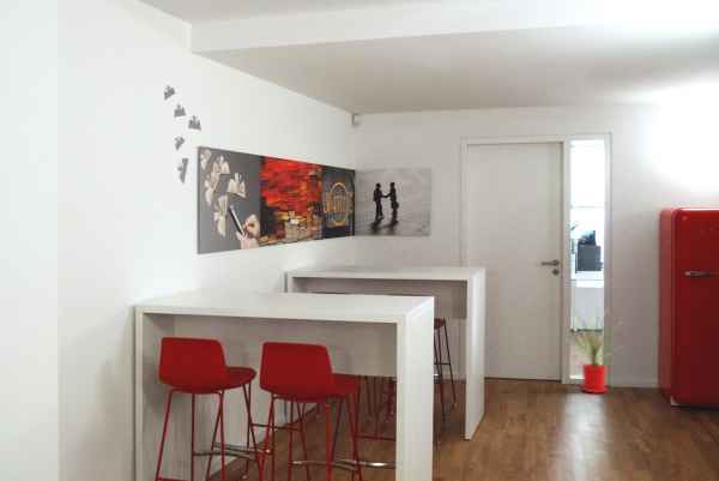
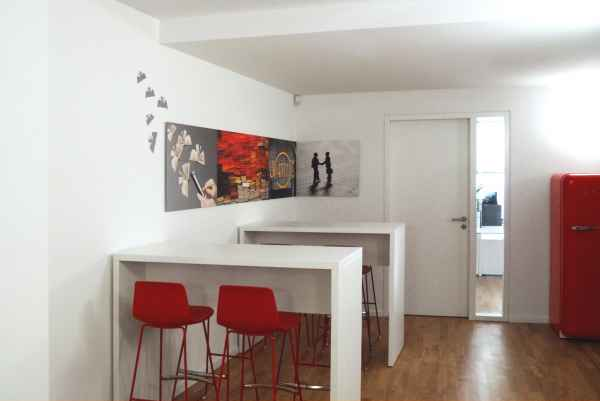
- house plant (594, 349)
